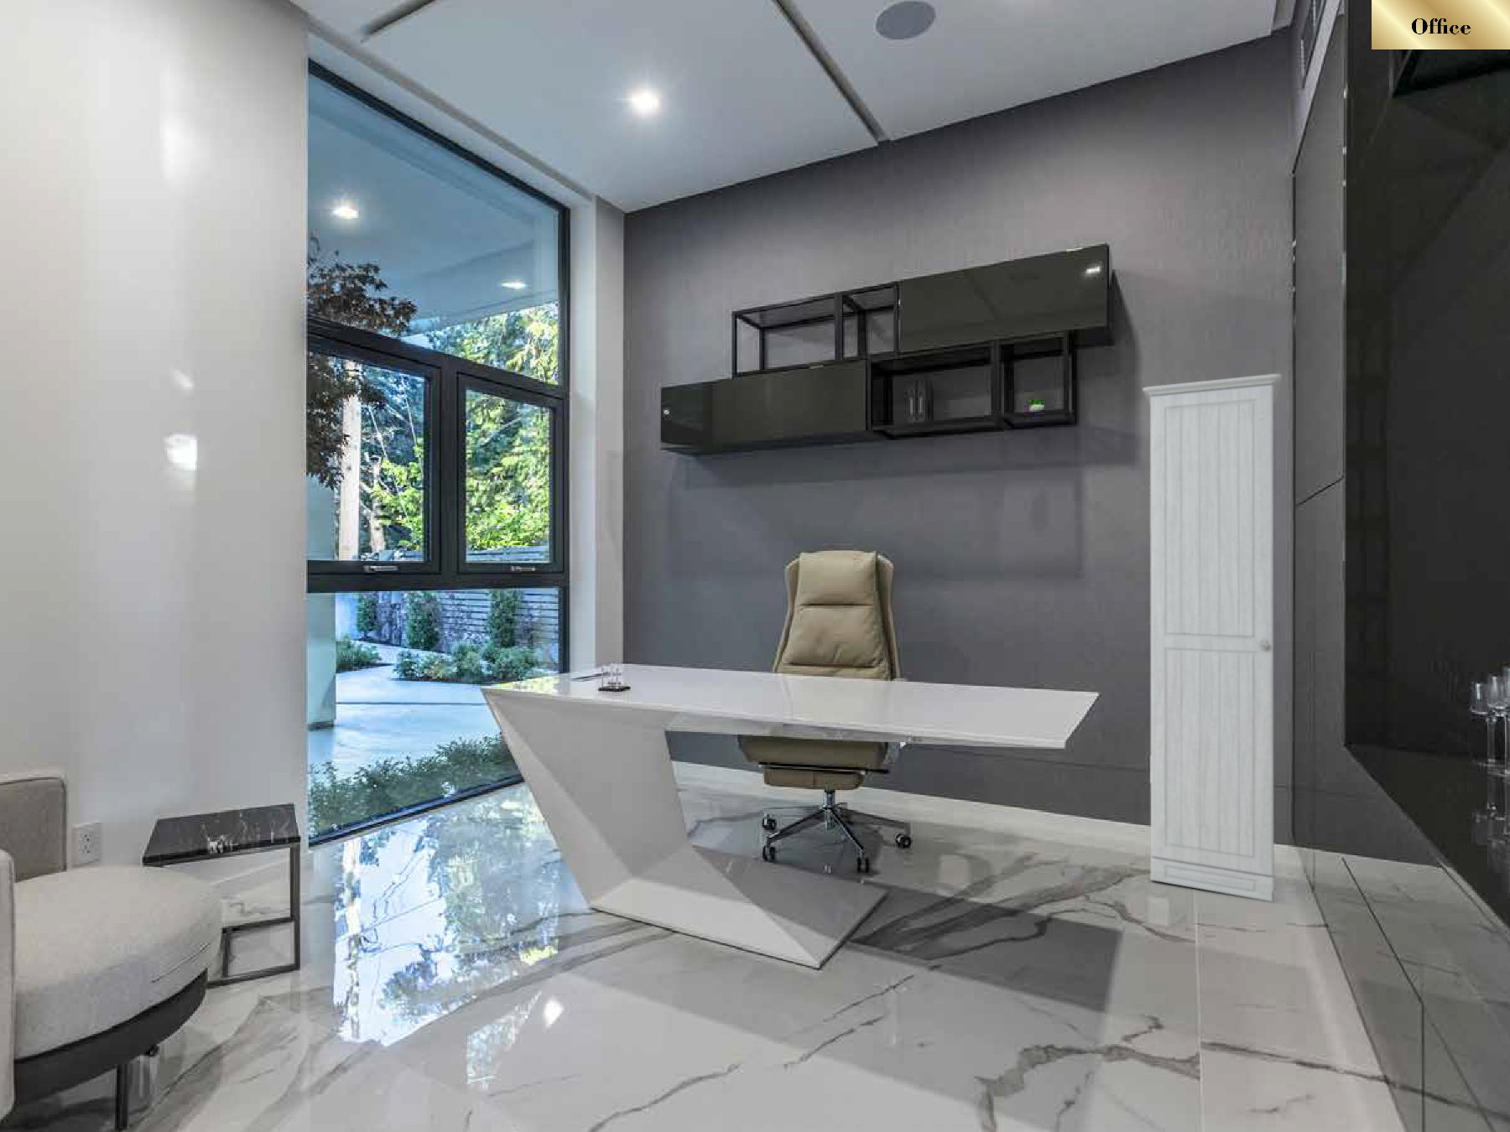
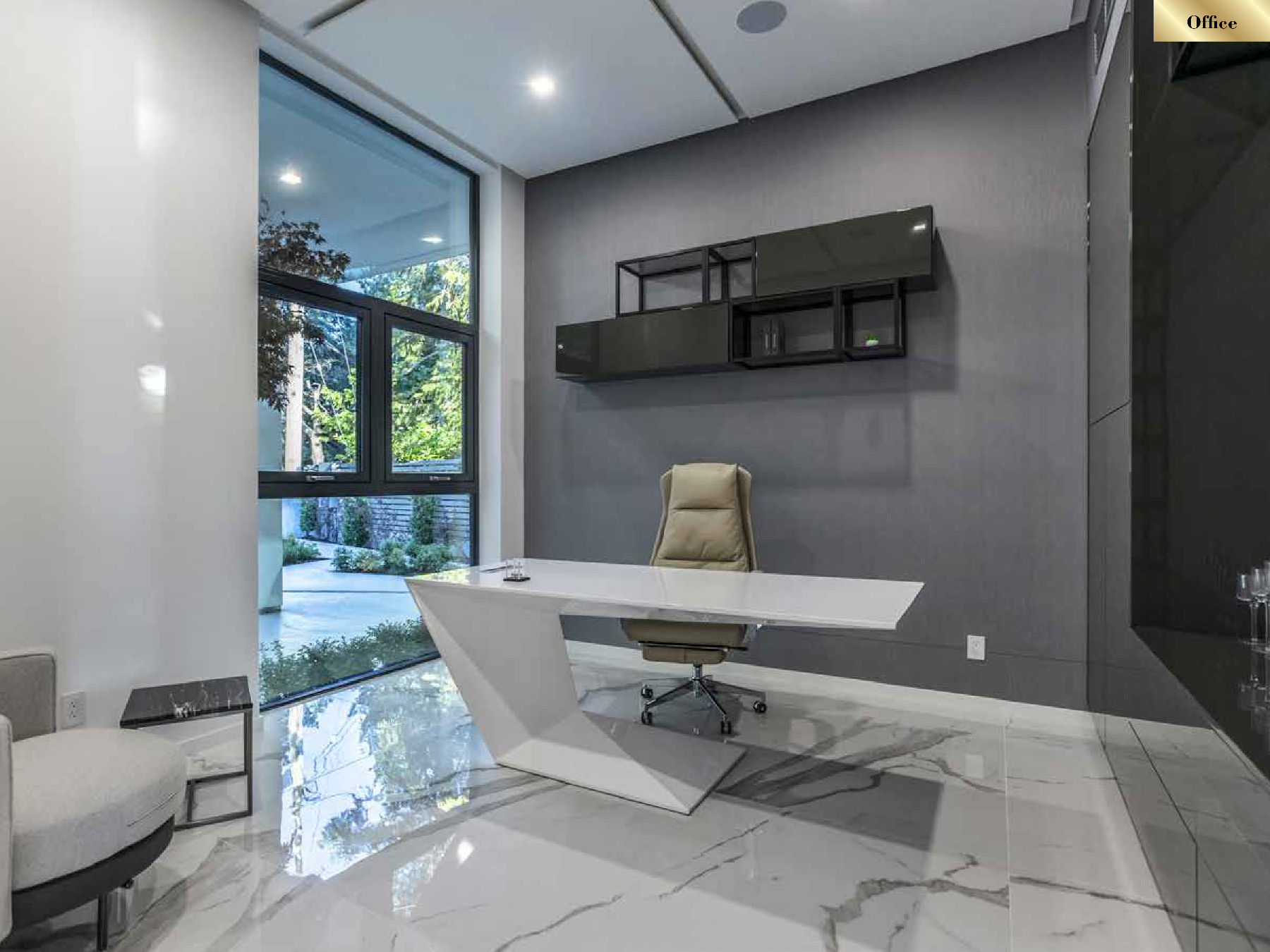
- cabinet (1210, 633)
